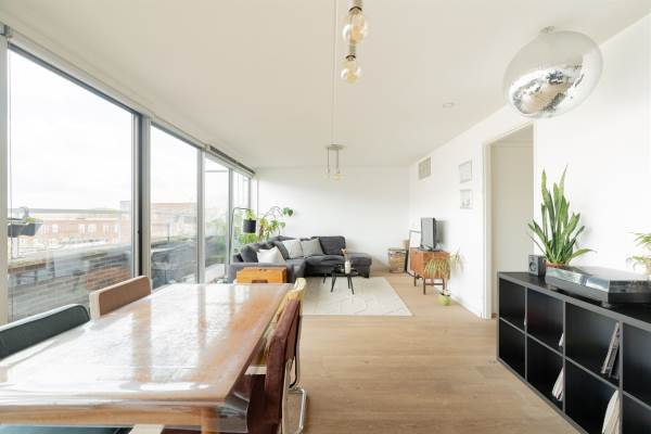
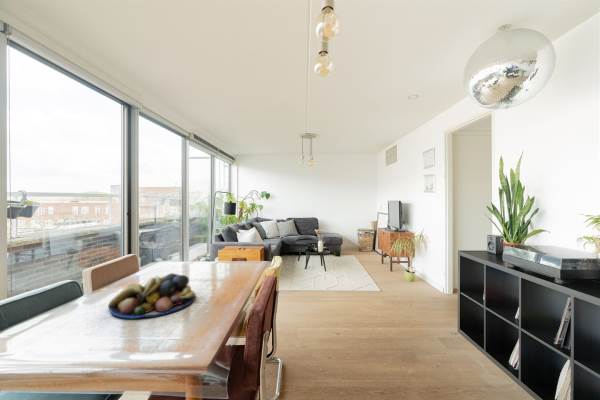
+ fruit bowl (155, 289)
